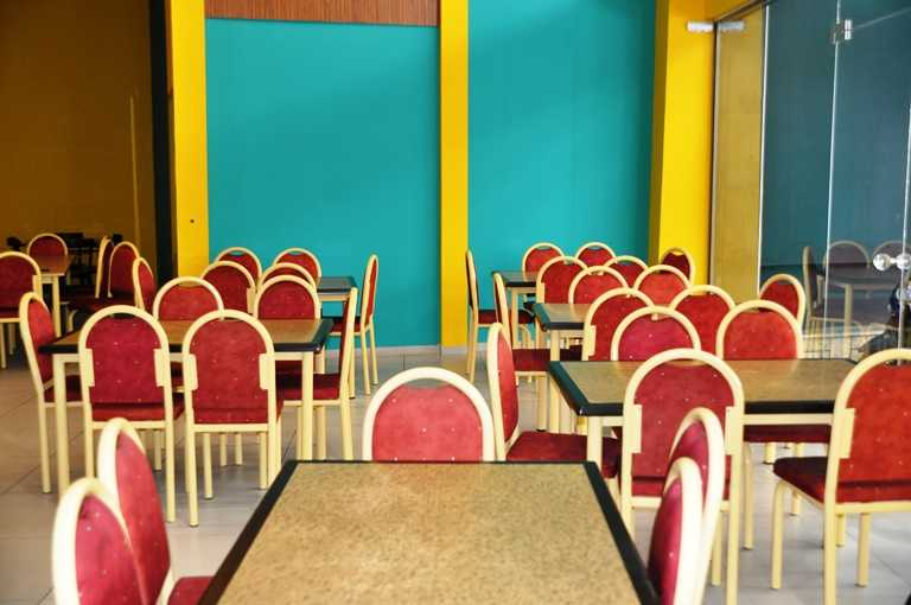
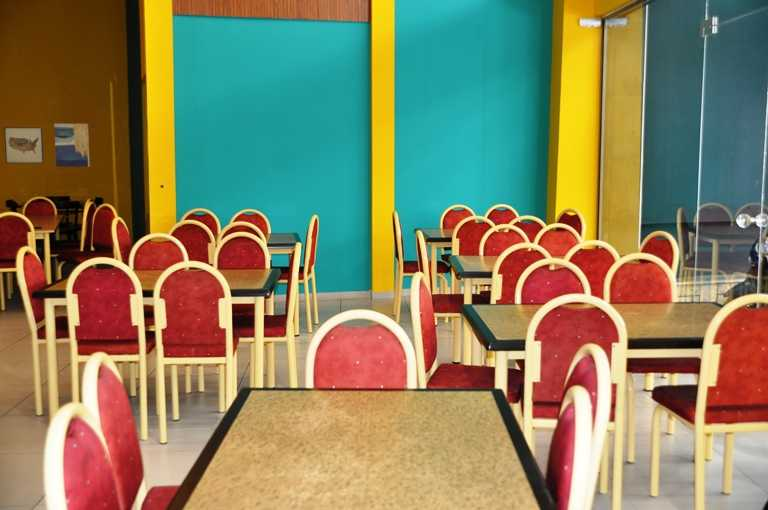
+ wall art (24, 145)
+ wall art (72, 145)
